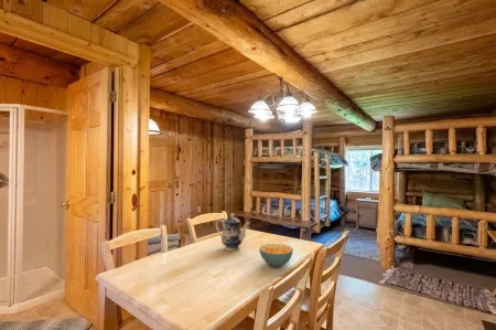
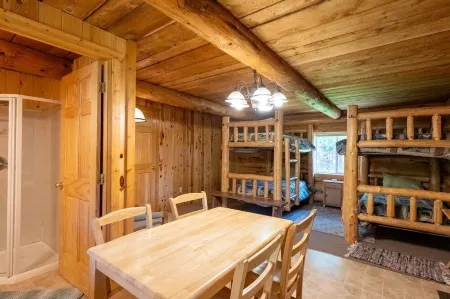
- cereal bowl (276, 256)
- teapot (231, 231)
